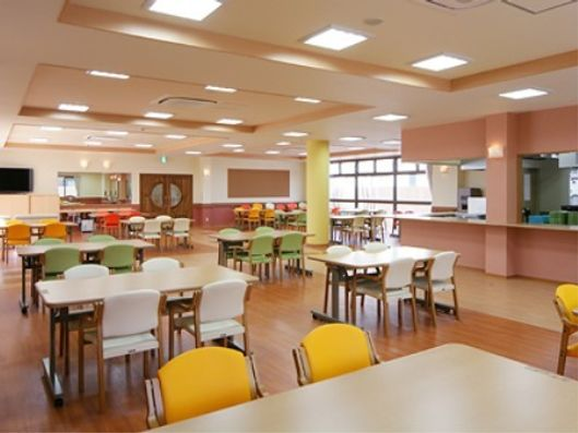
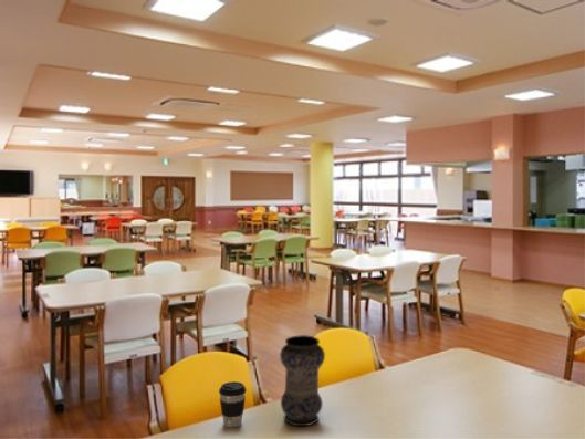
+ coffee cup (232, 404)
+ vase (302, 379)
